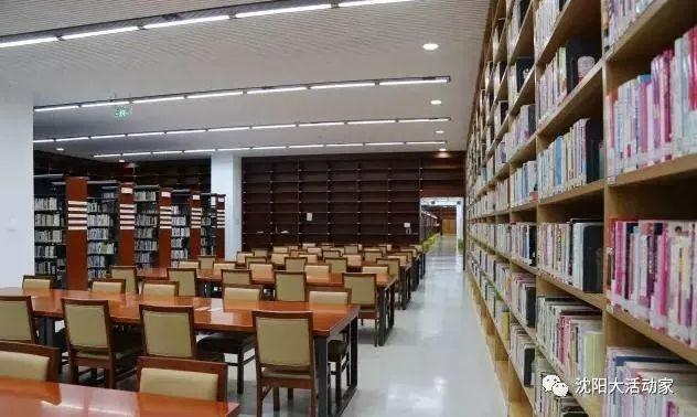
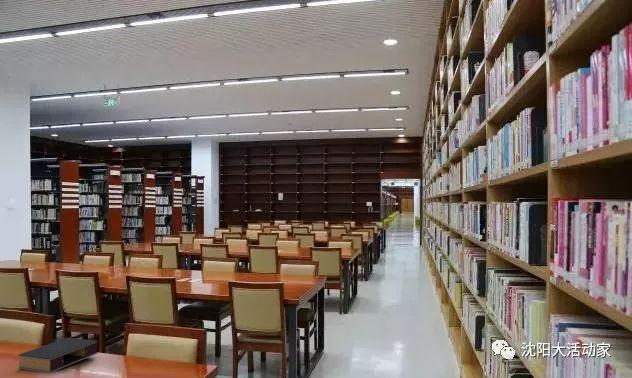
+ book (59, 355)
